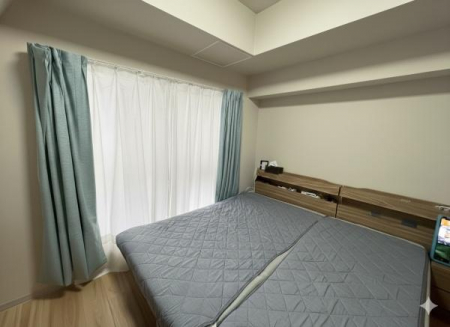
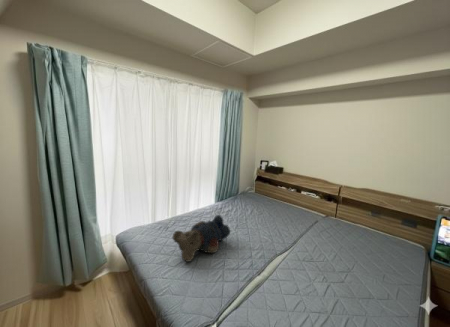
+ teddy bear (203, 235)
